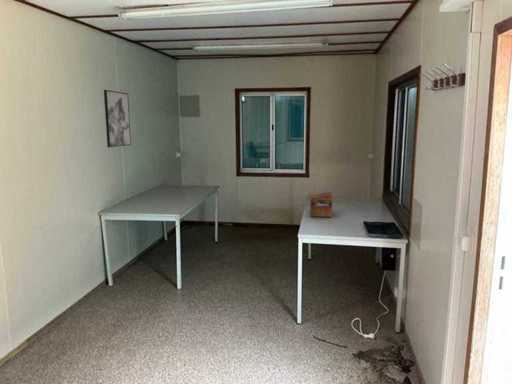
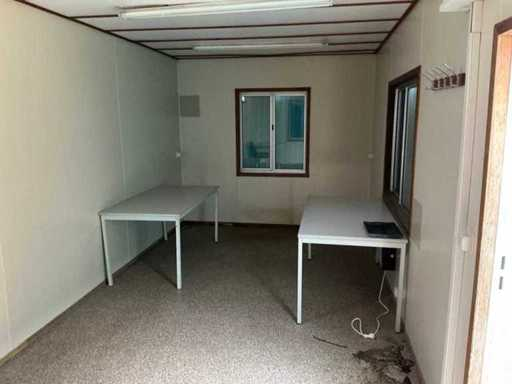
- sewing box (320, 204)
- wall art (118, 119)
